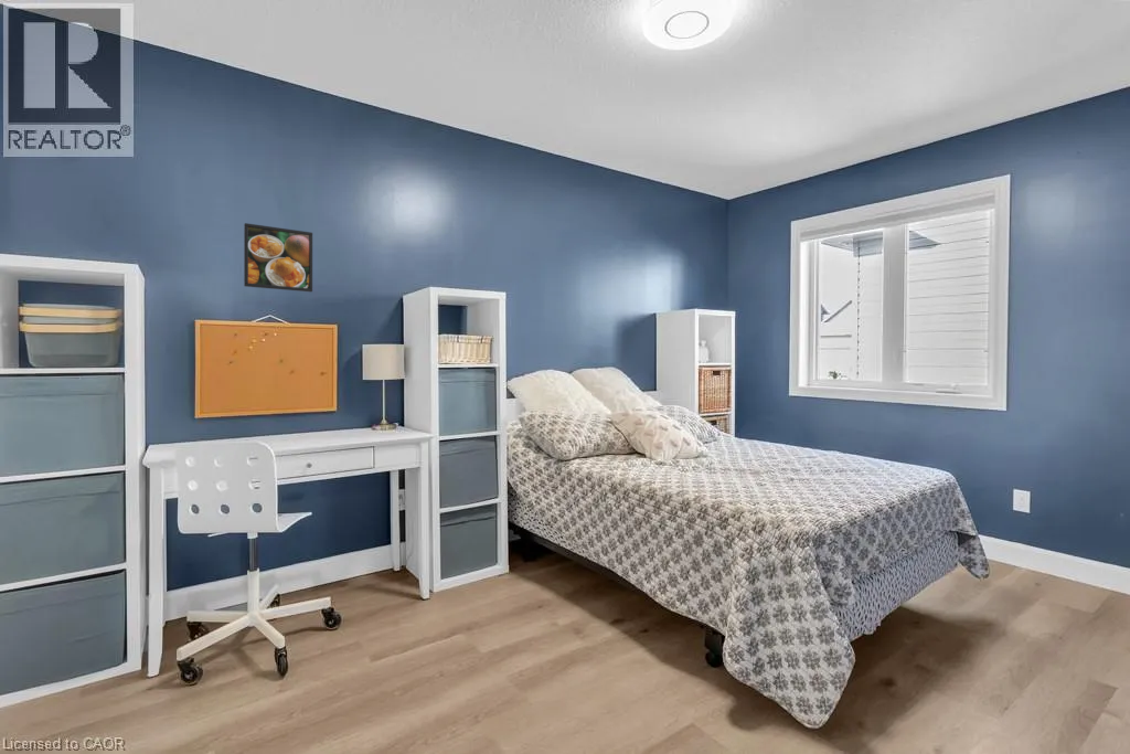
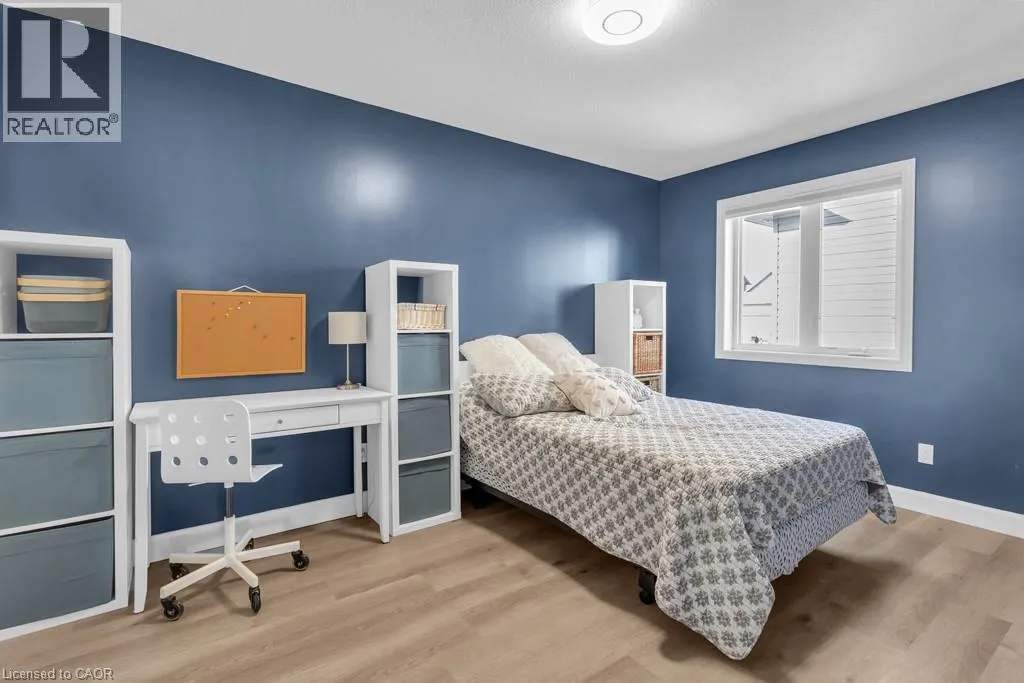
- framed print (279, 258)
